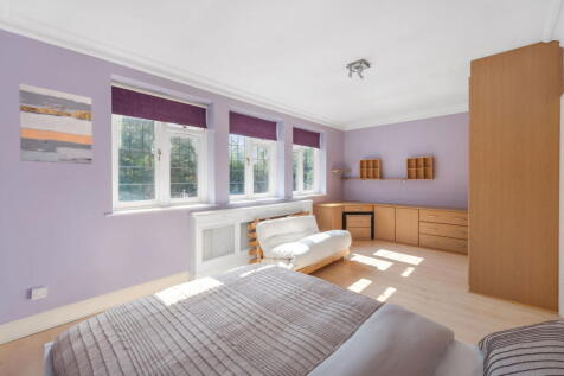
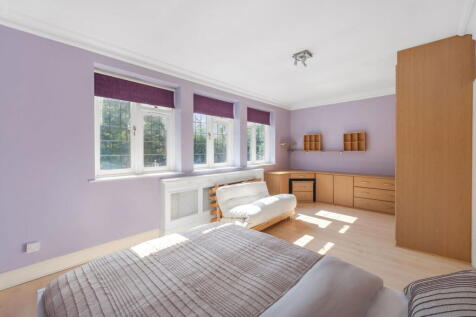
- wall art (58, 127)
